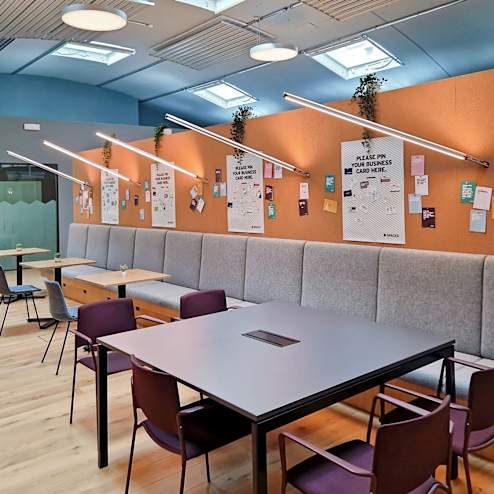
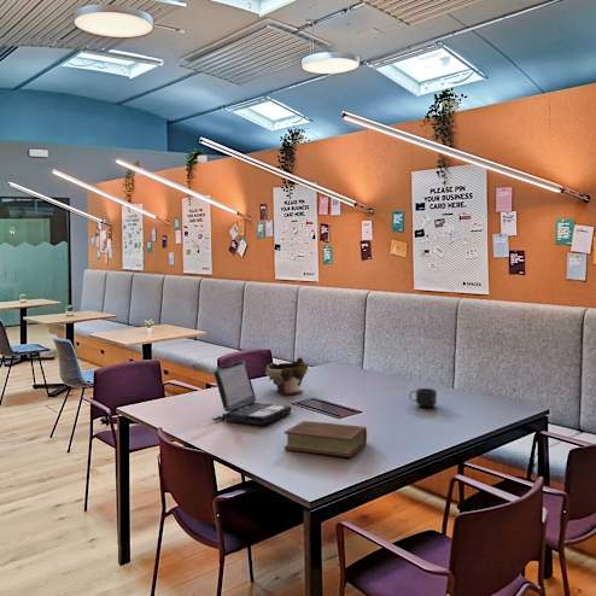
+ laptop (251, 391)
+ bowl (286, 375)
+ book (326, 437)
+ mug (422, 397)
